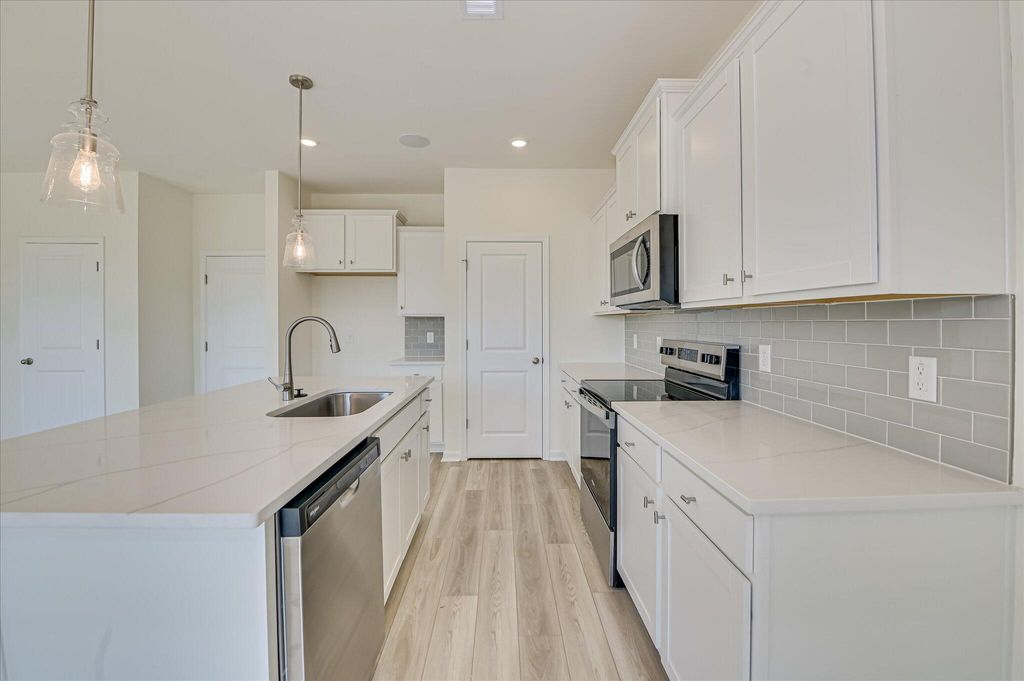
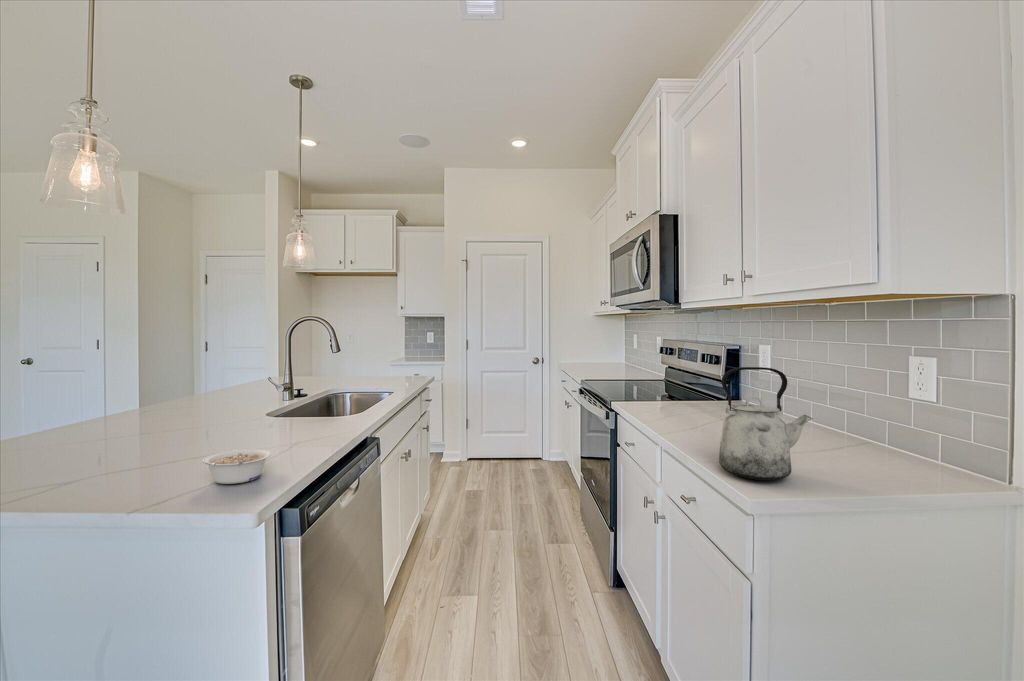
+ kettle (766, 420)
+ legume (239, 465)
